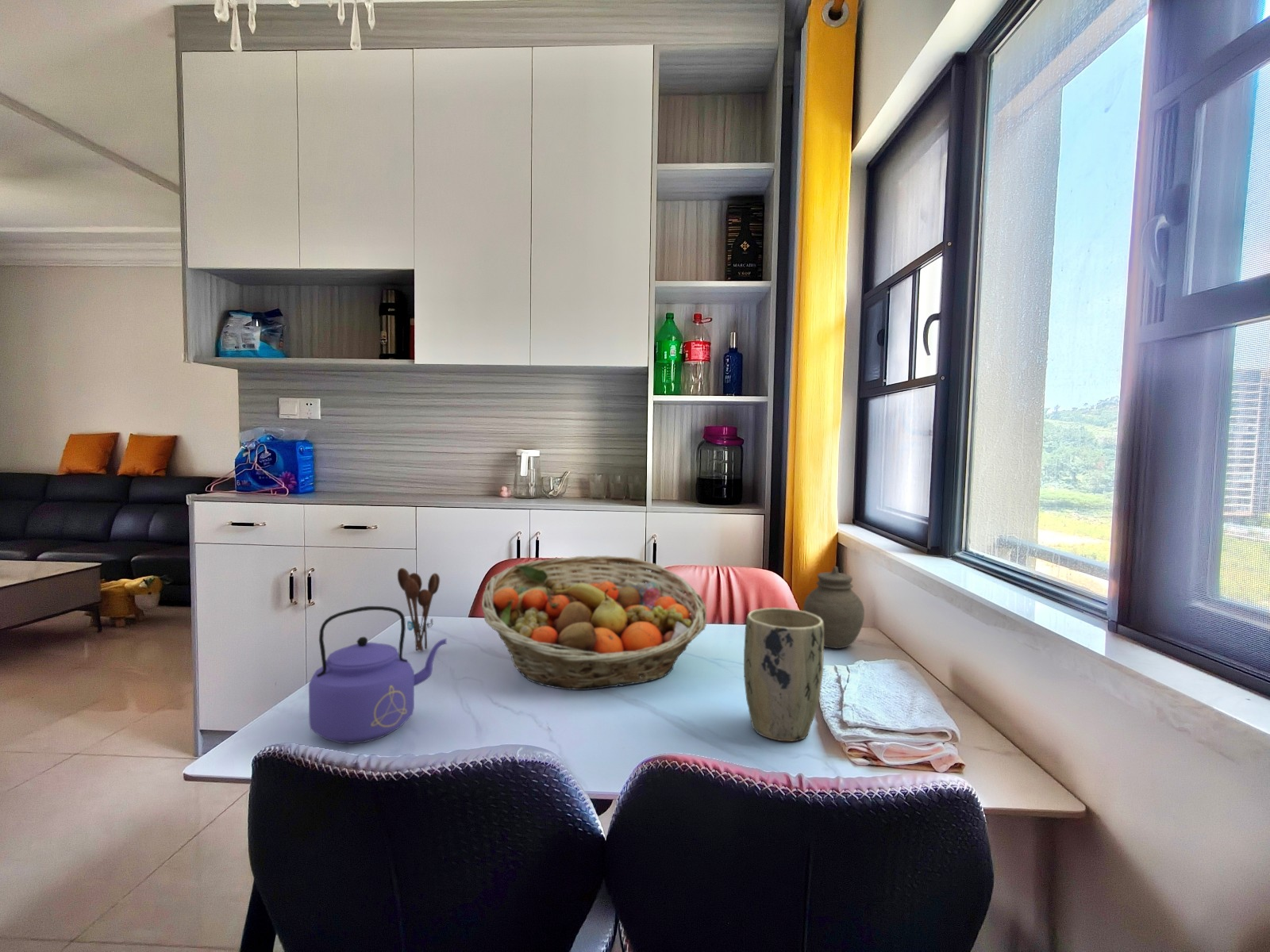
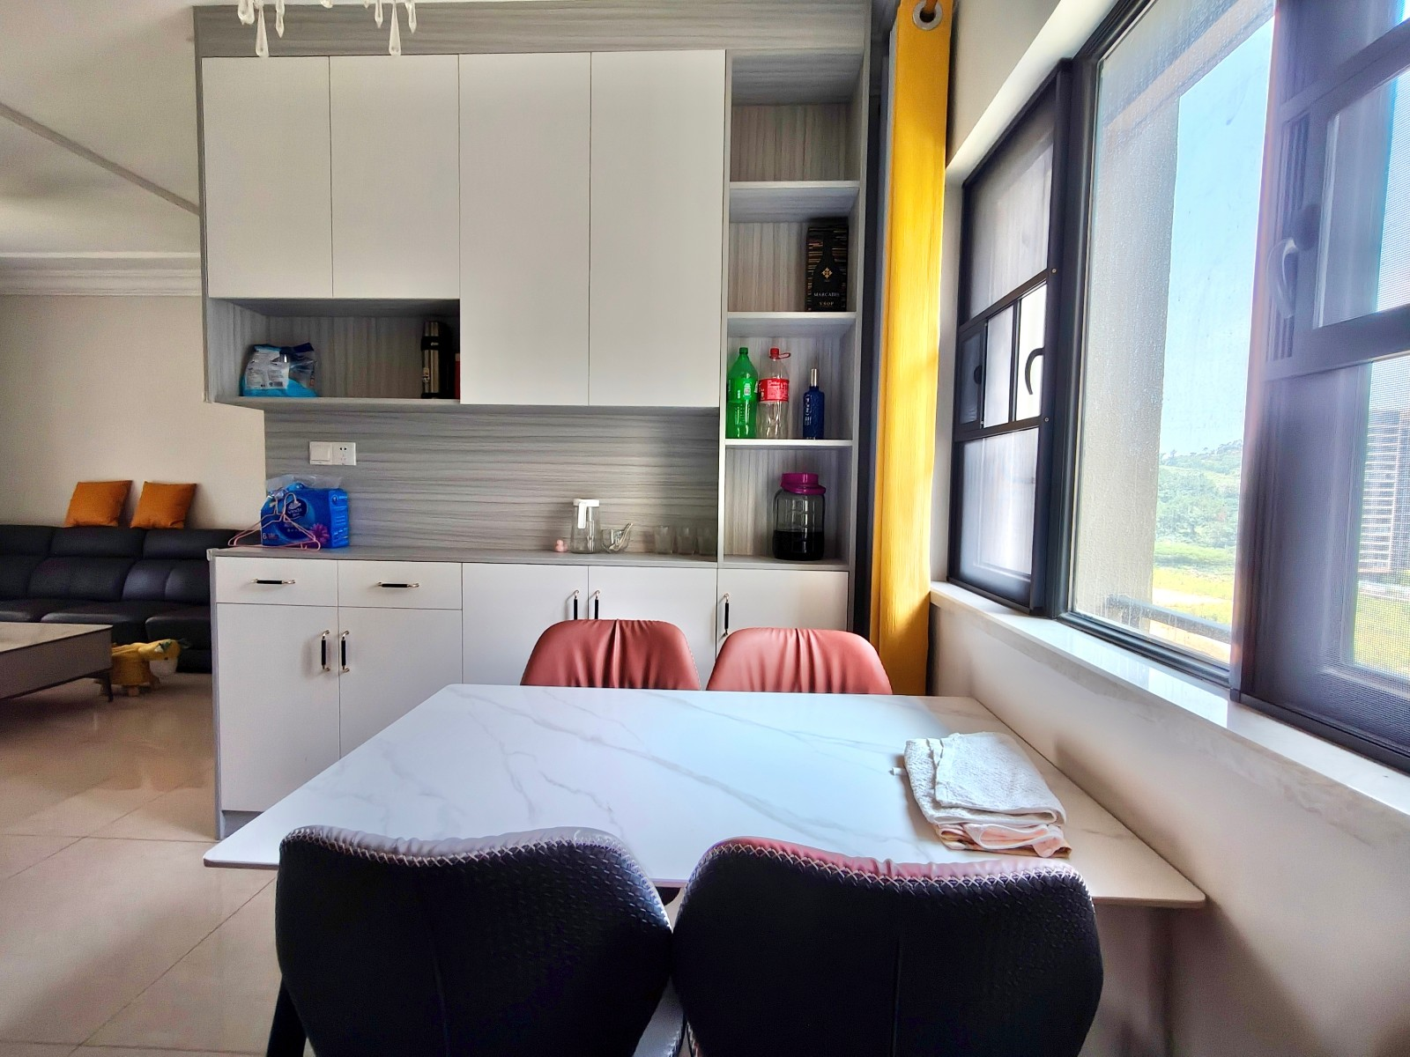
- kettle (381, 665)
- jar (833, 605)
- plant pot (782, 673)
- fruit basket (595, 616)
- utensil holder (416, 608)
